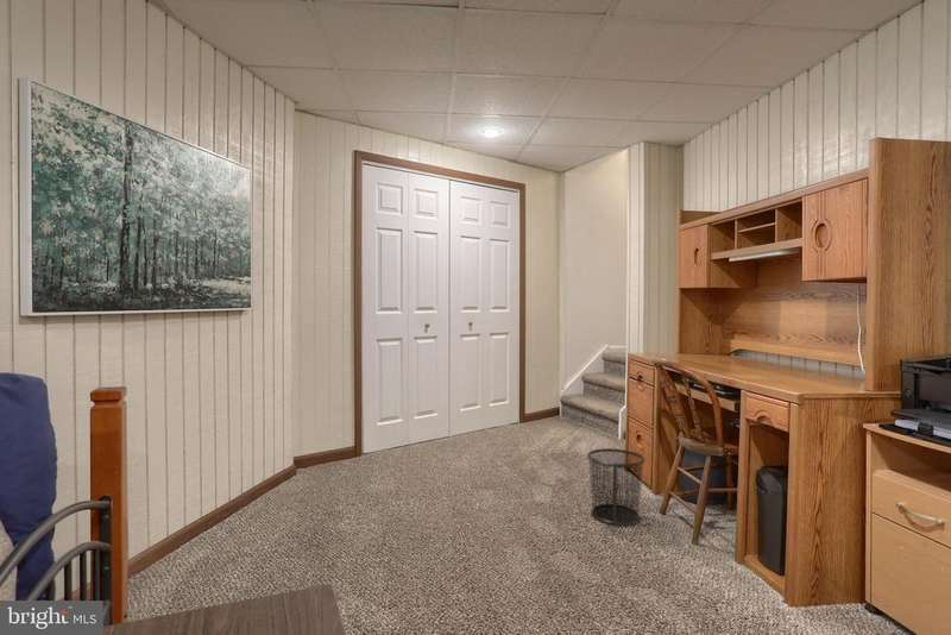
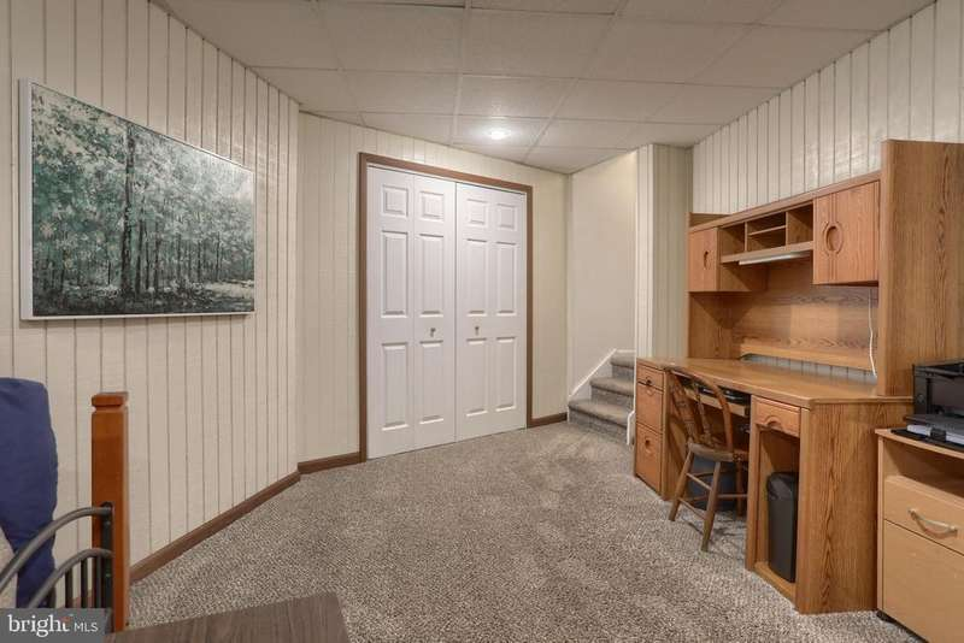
- waste bin (615, 485)
